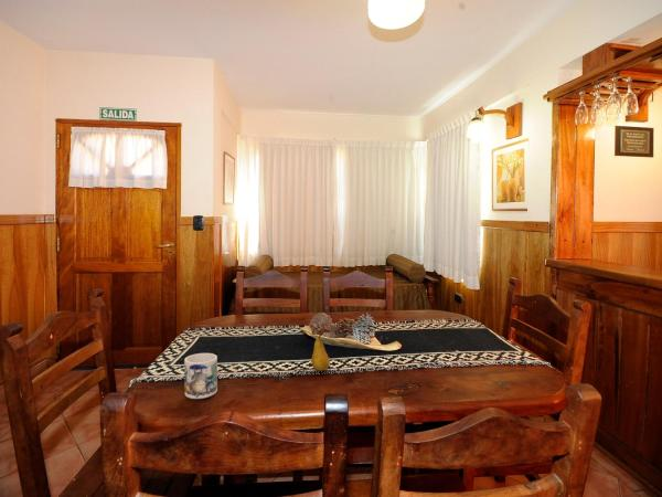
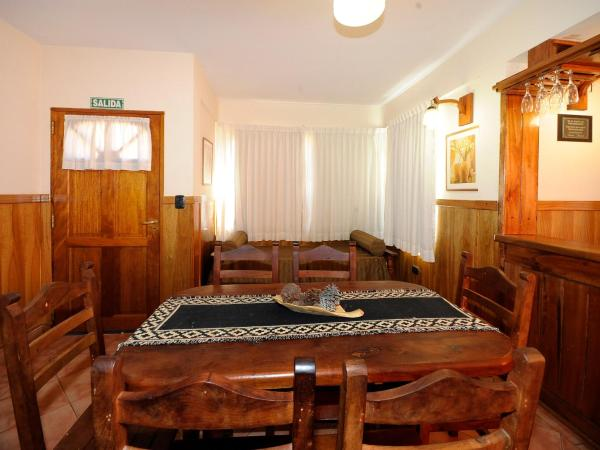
- mug (202, 373)
- fruit (320, 350)
